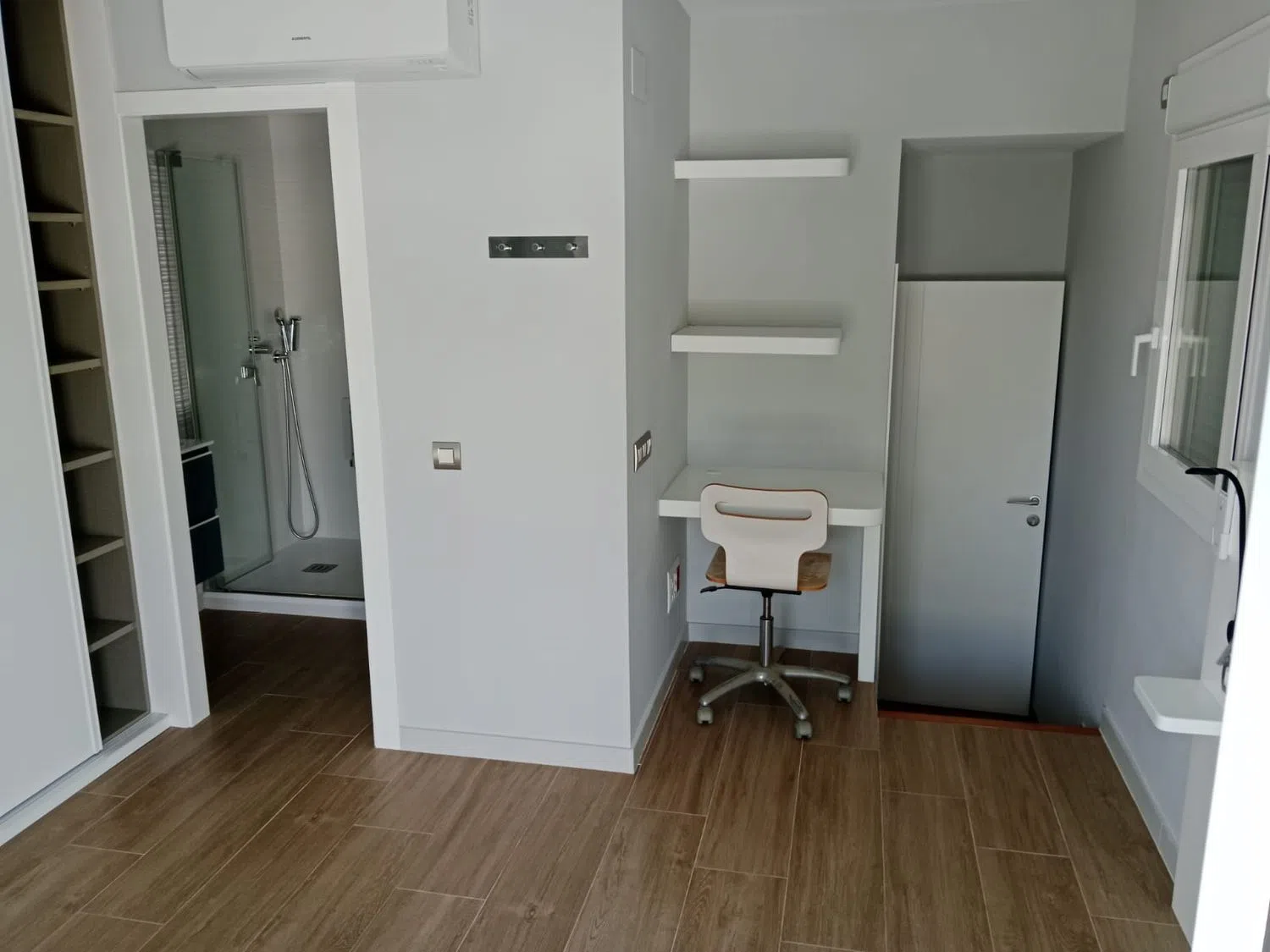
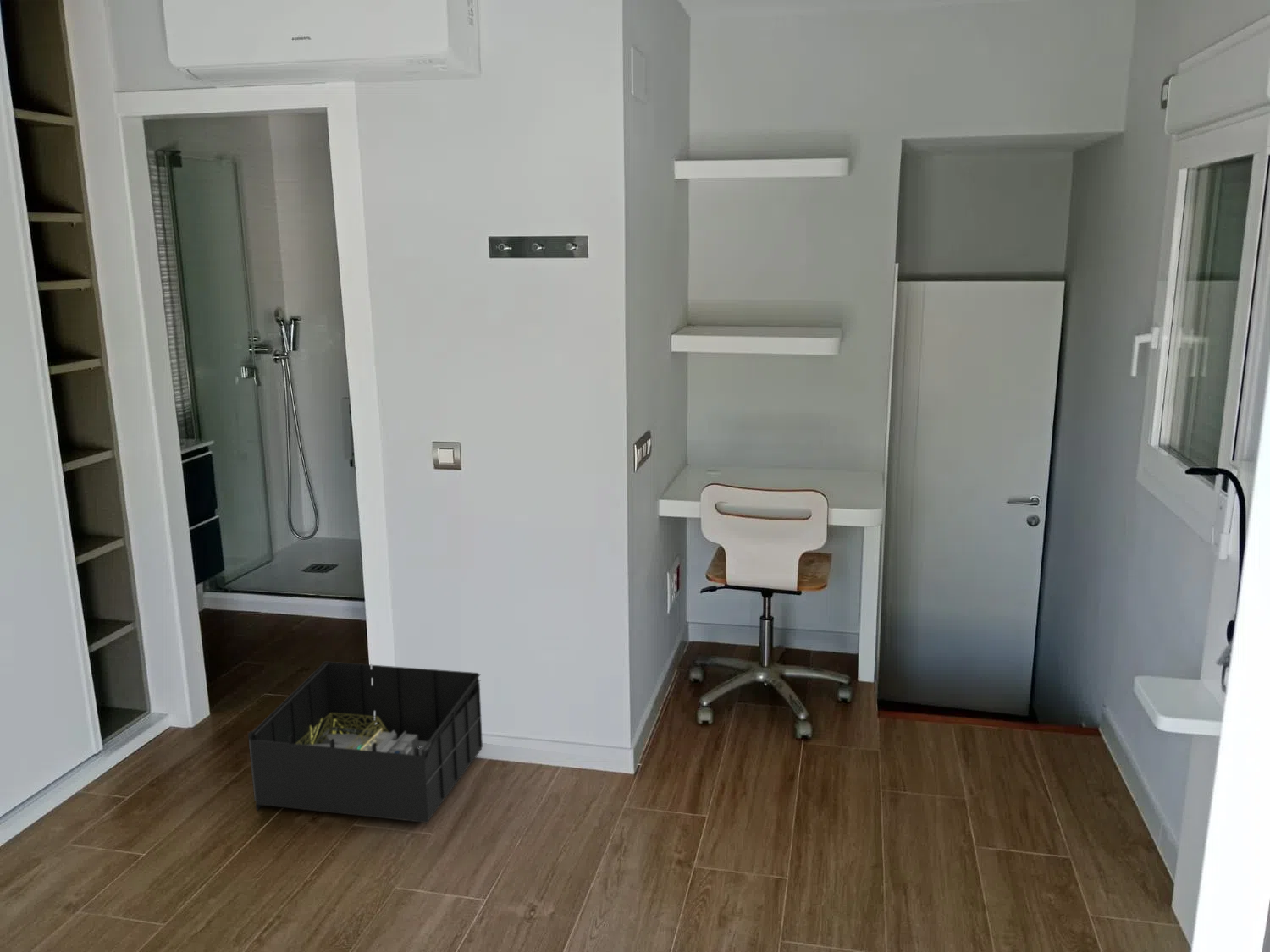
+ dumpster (373, 738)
